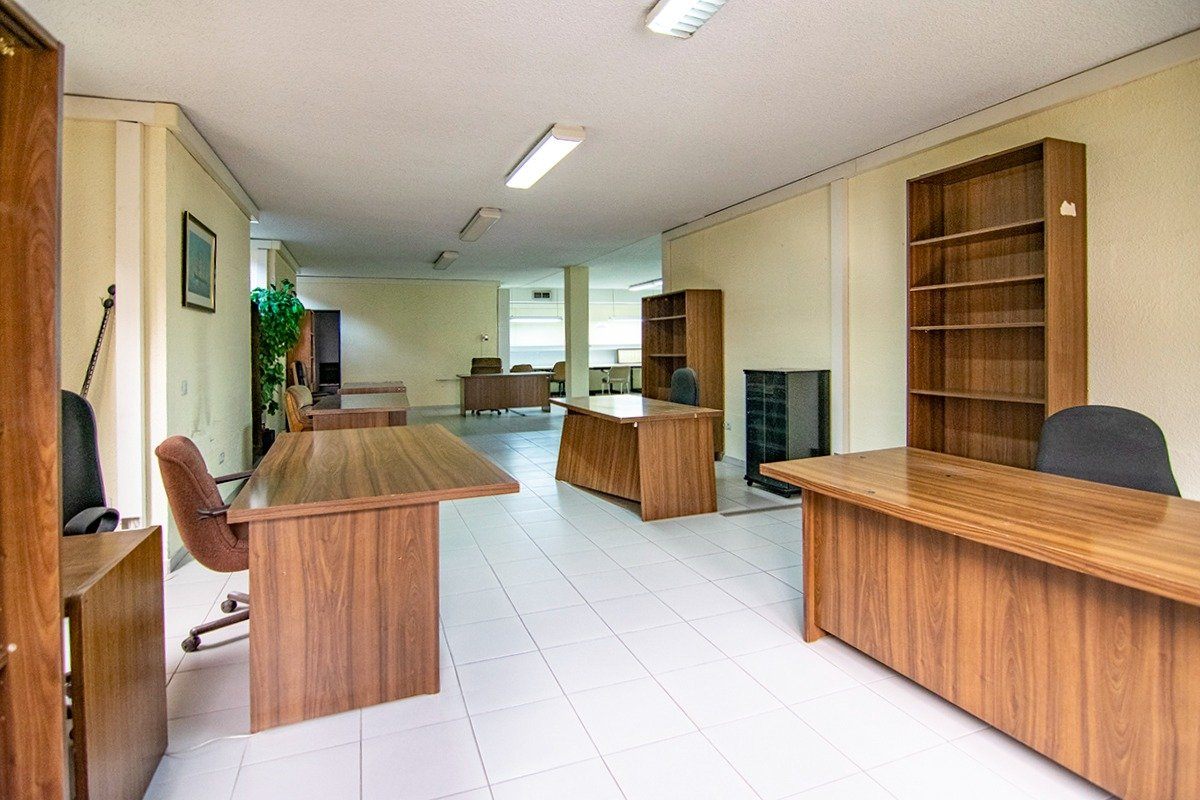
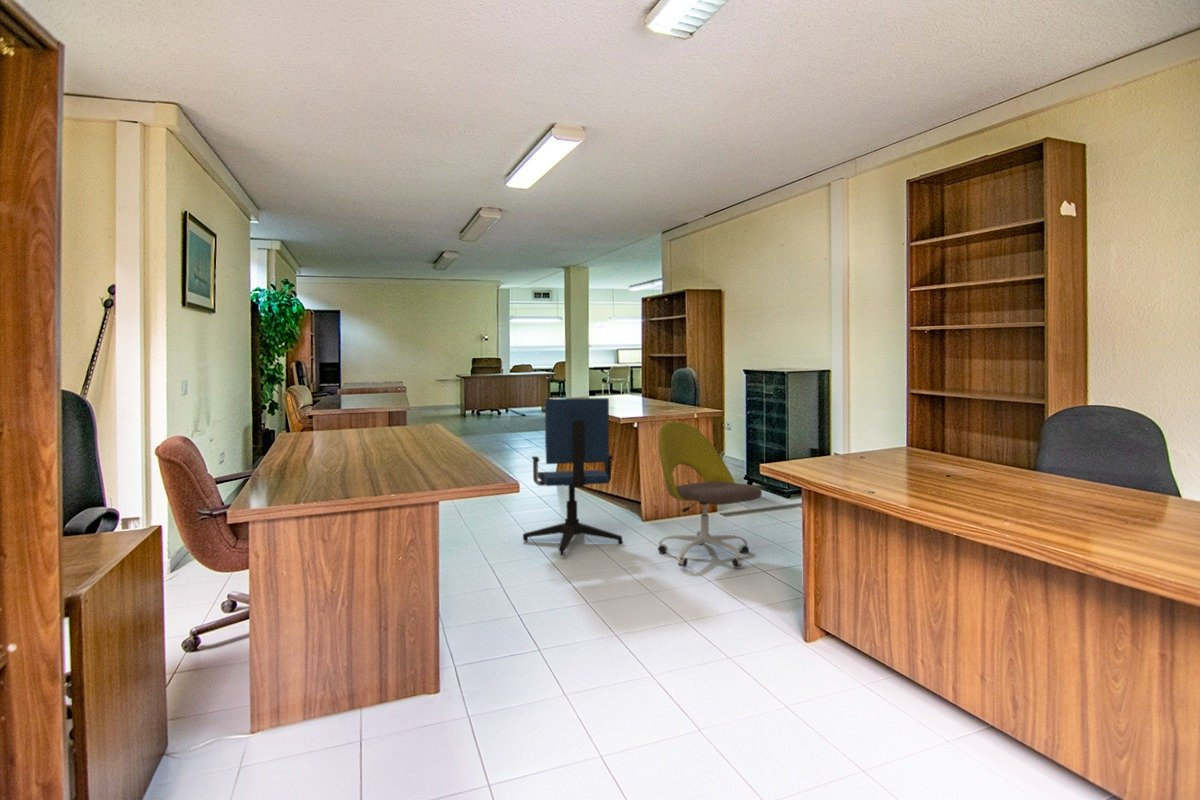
+ office chair (708, 490)
+ office chair (571, 471)
